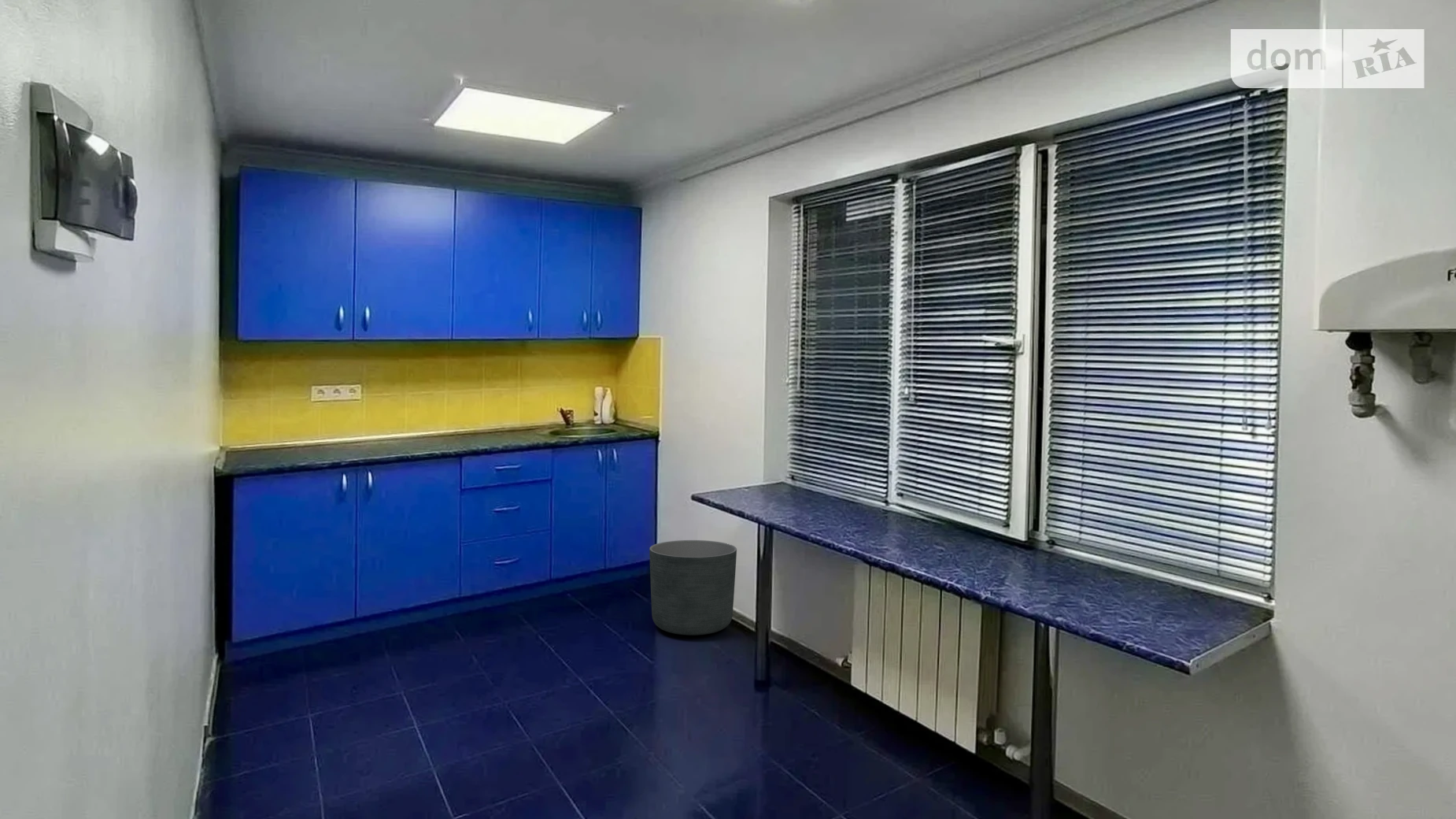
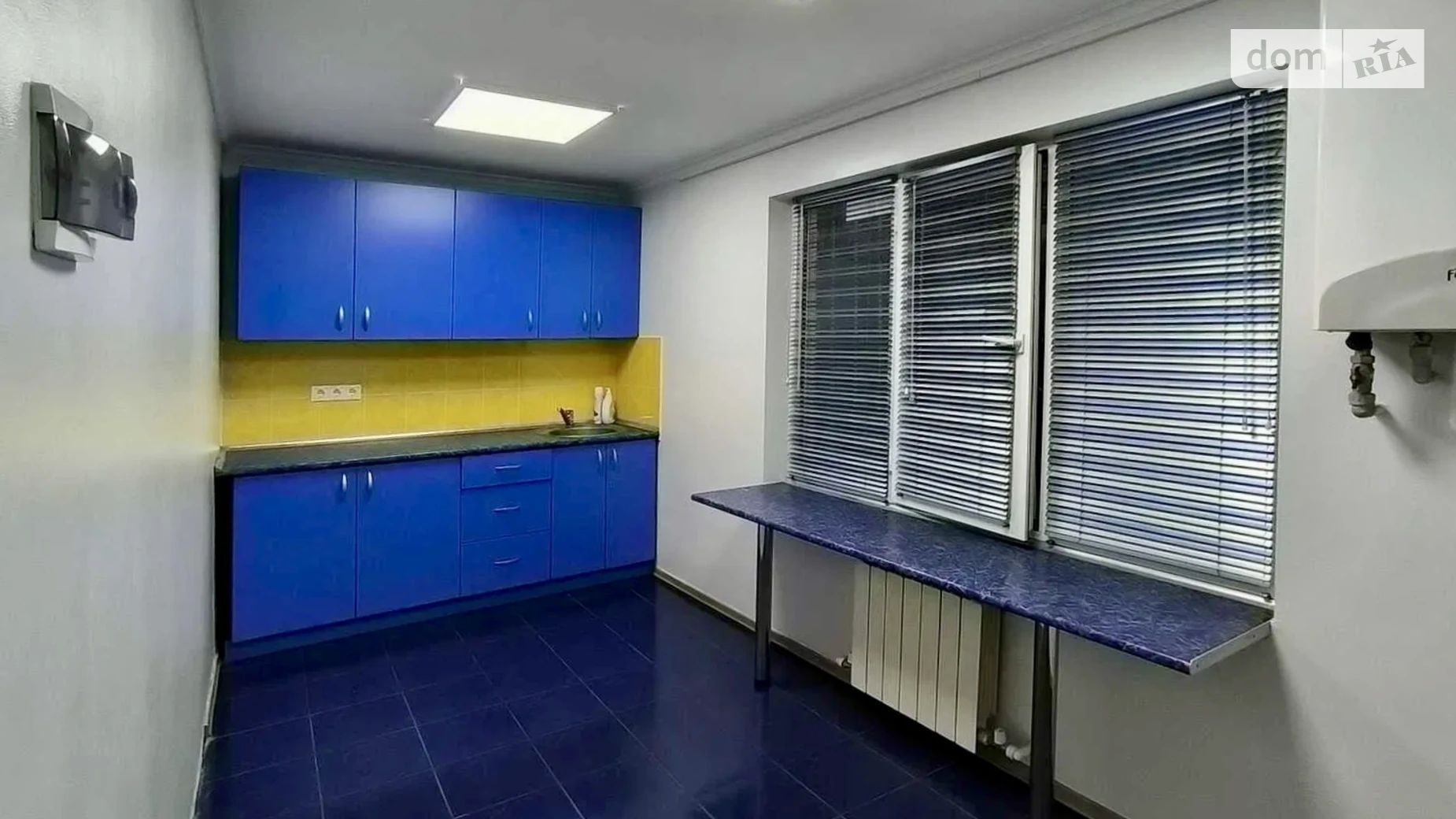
- planter (693, 587)
